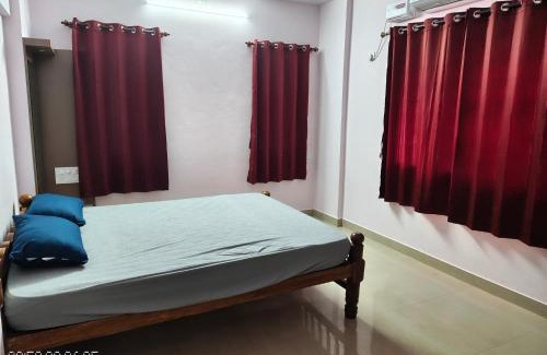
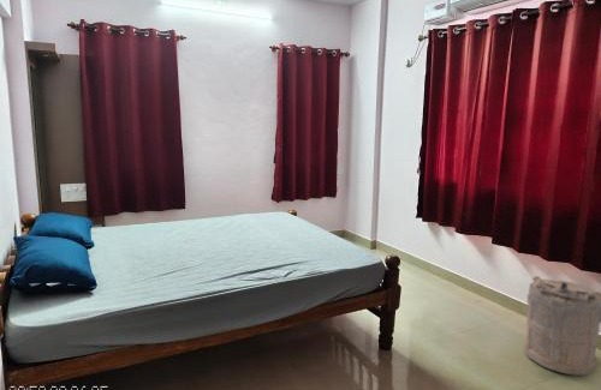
+ laundry hamper (559, 319)
